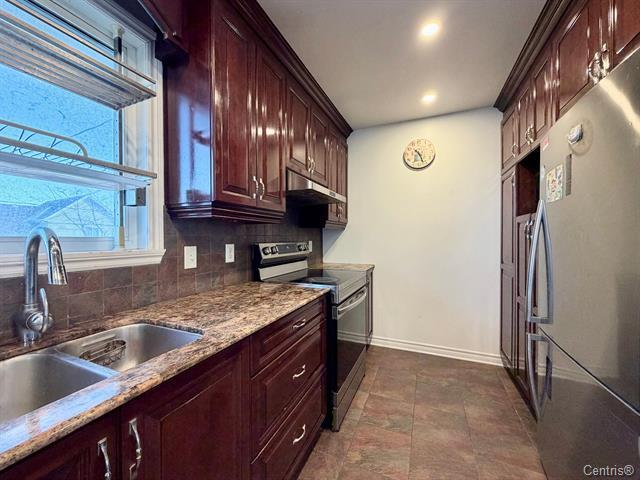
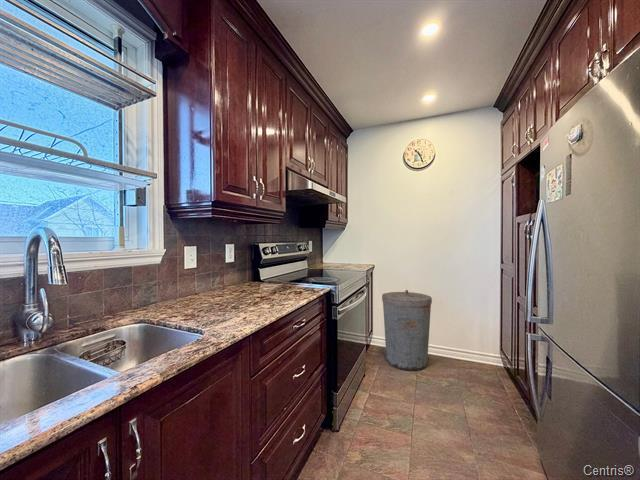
+ trash can (406, 325)
